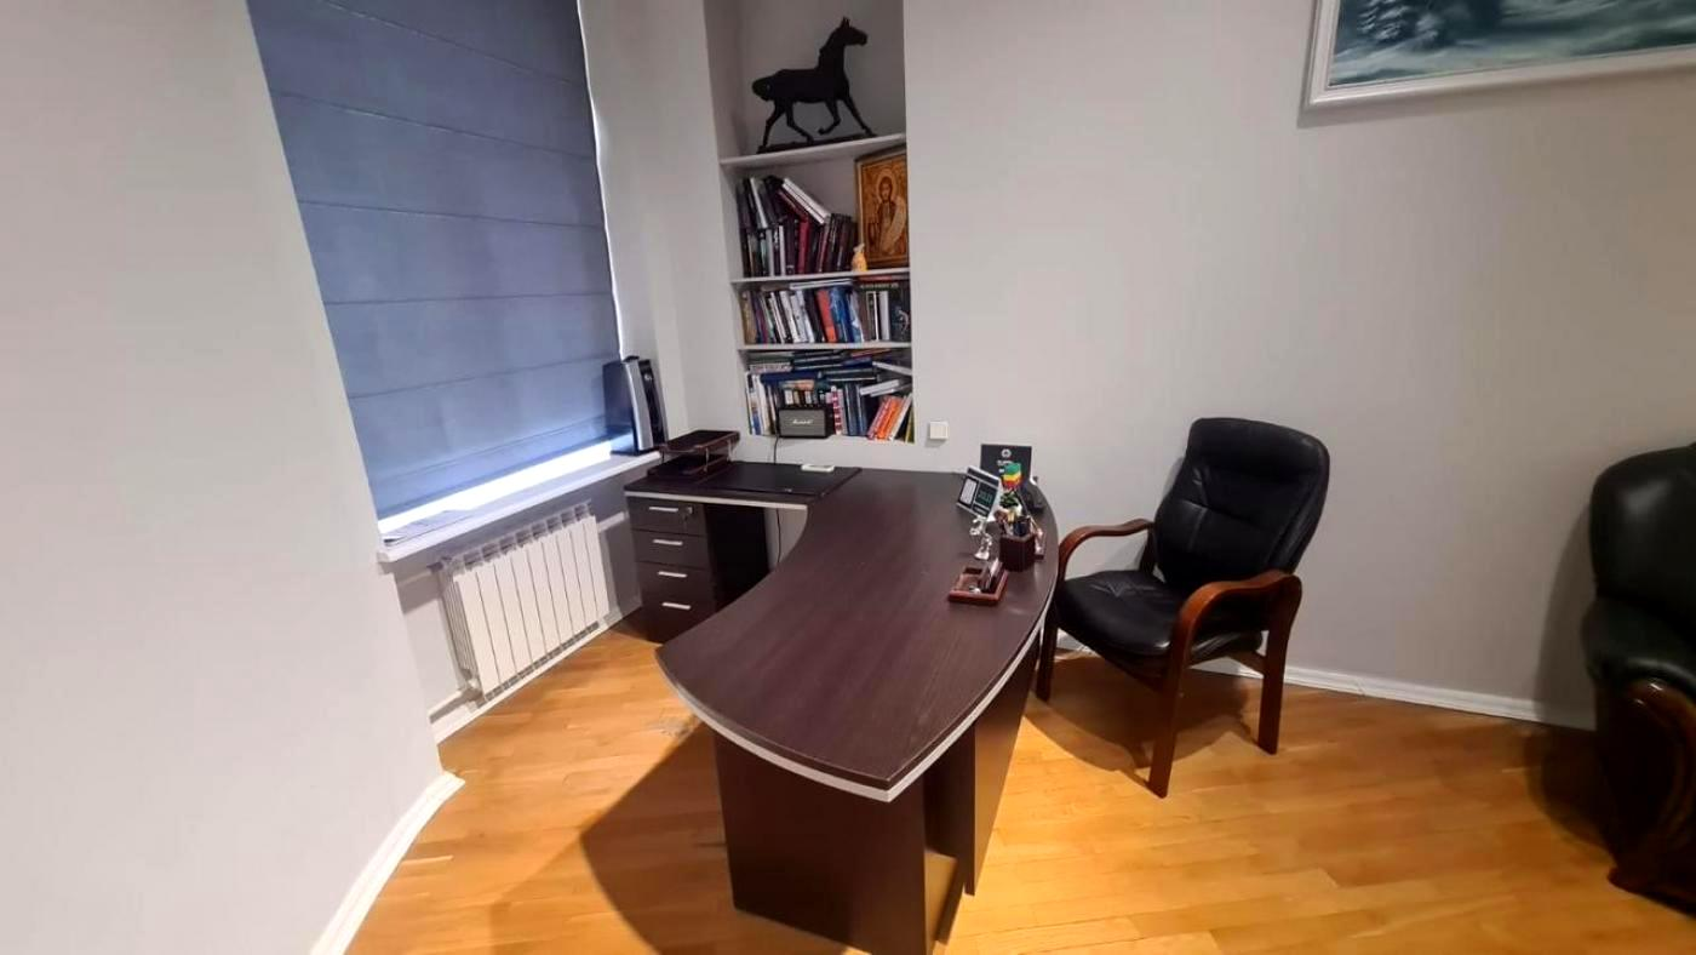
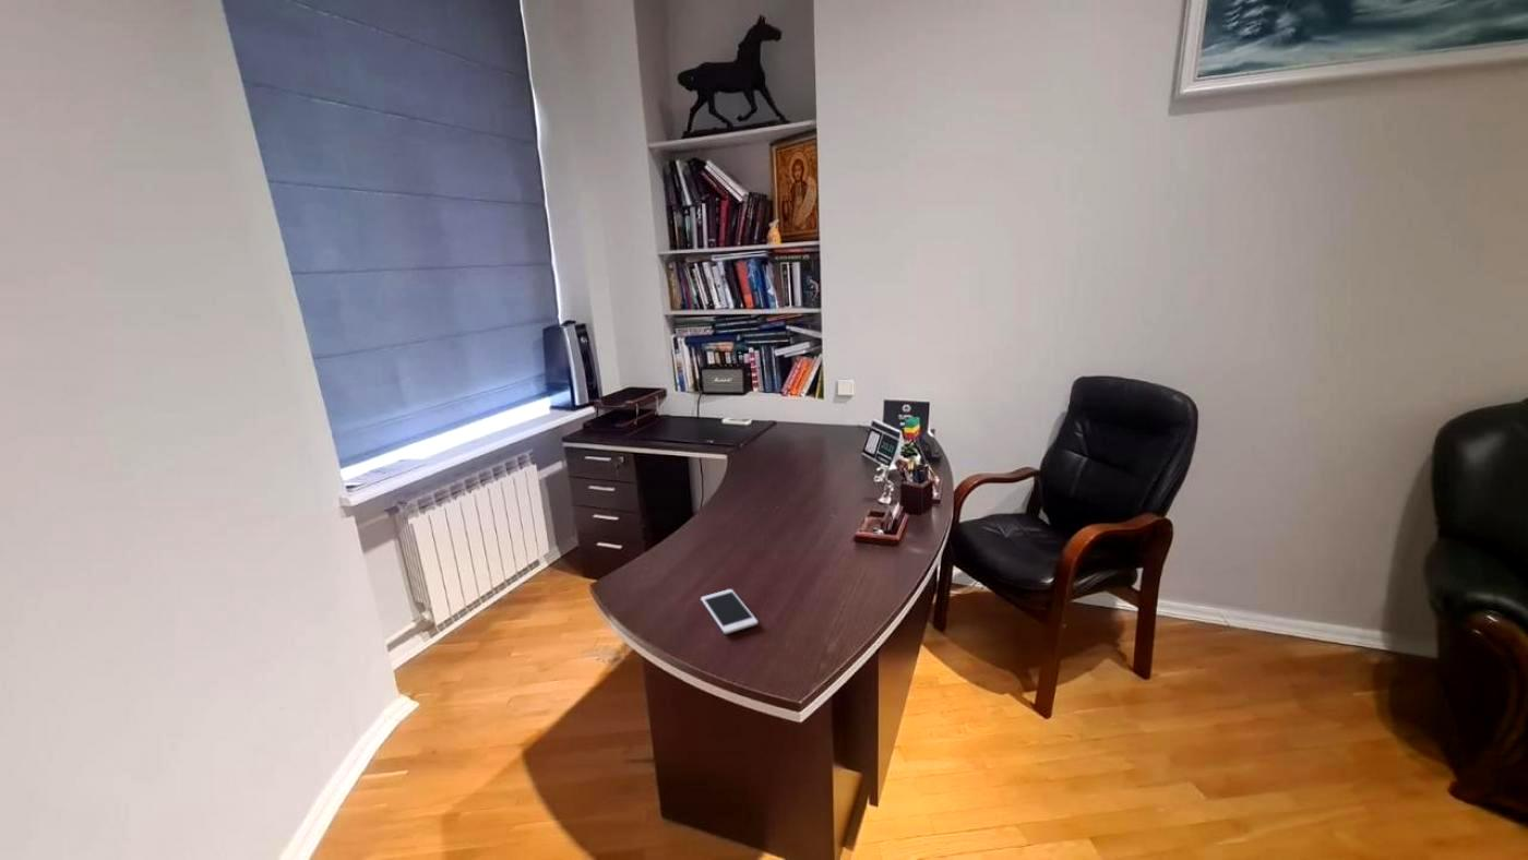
+ cell phone (728, 610)
